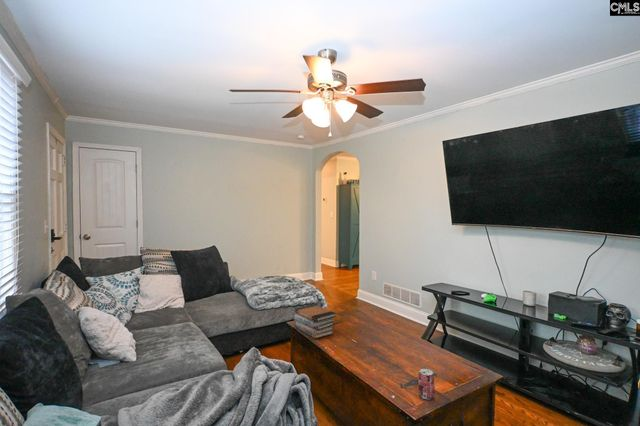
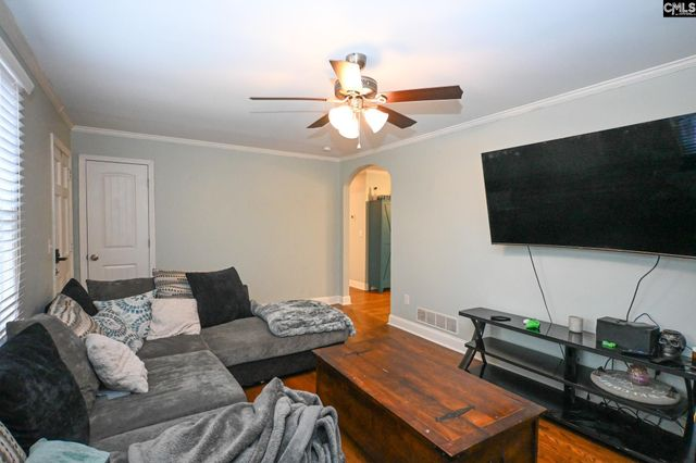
- book stack (314, 320)
- beverage can (426, 383)
